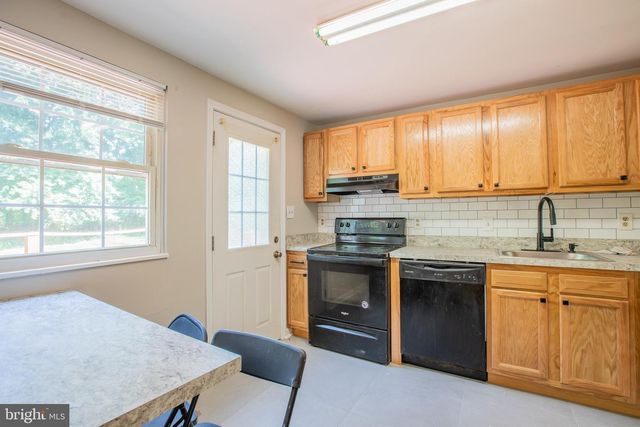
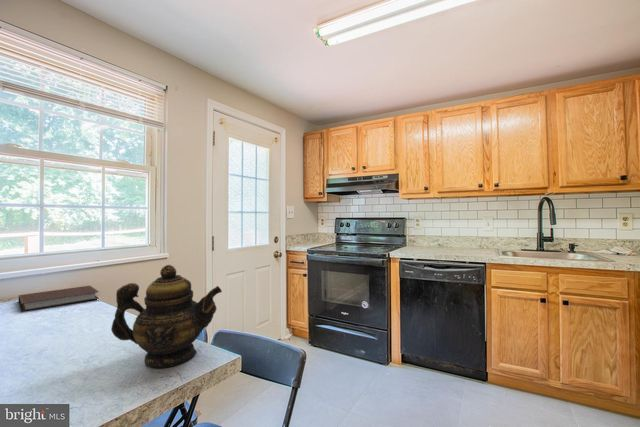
+ notebook (59, 296)
+ teapot (168, 310)
